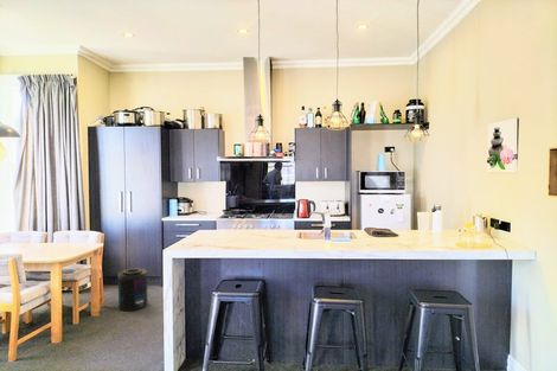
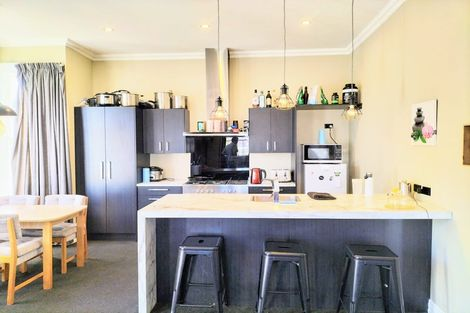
- supplement container (133, 288)
